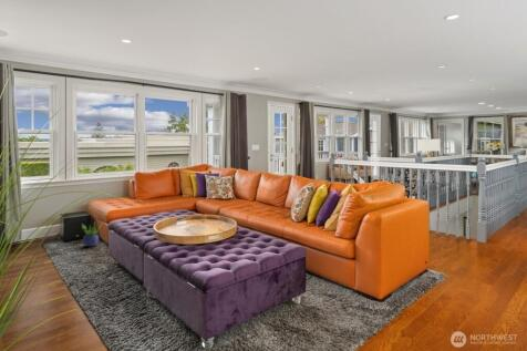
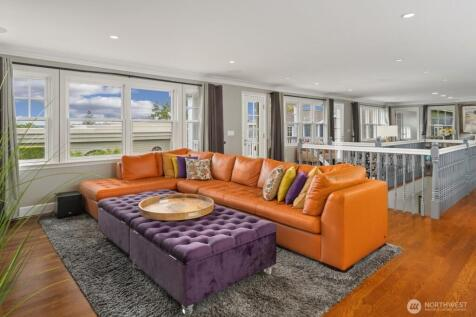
- potted plant (92, 234)
